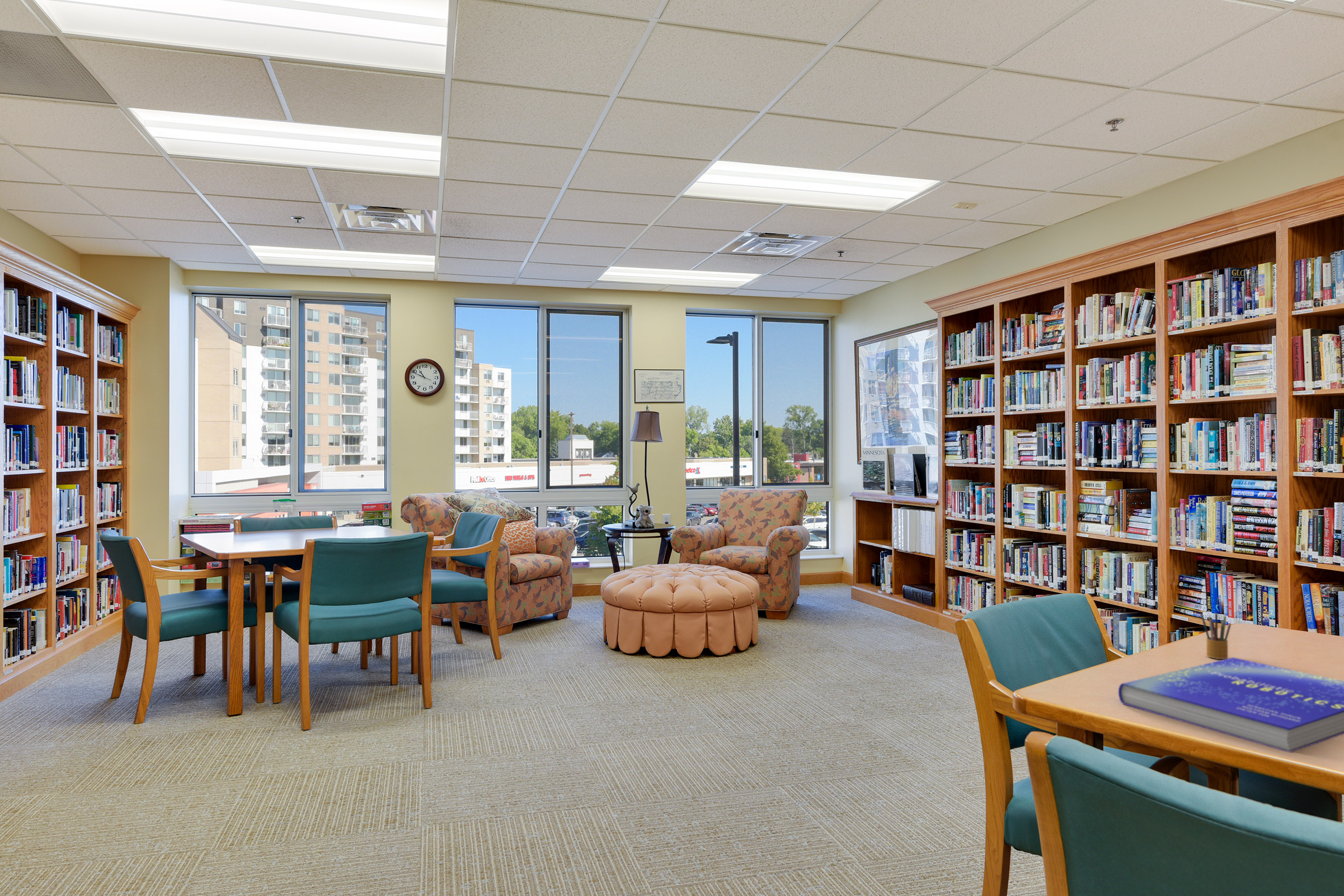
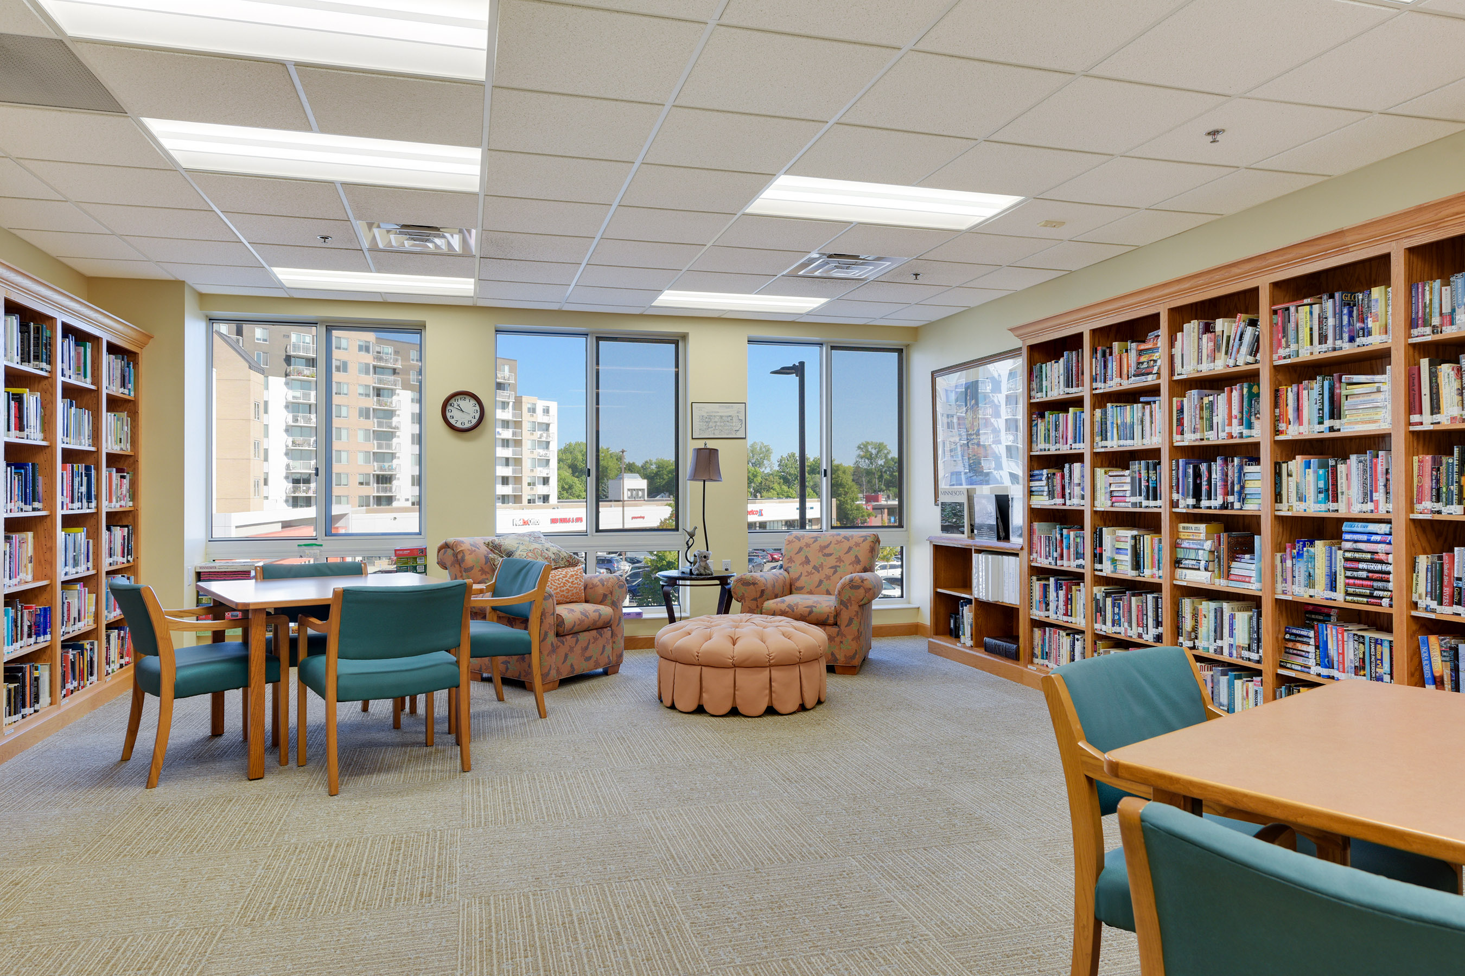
- pencil box (1216, 634)
- book (1254, 697)
